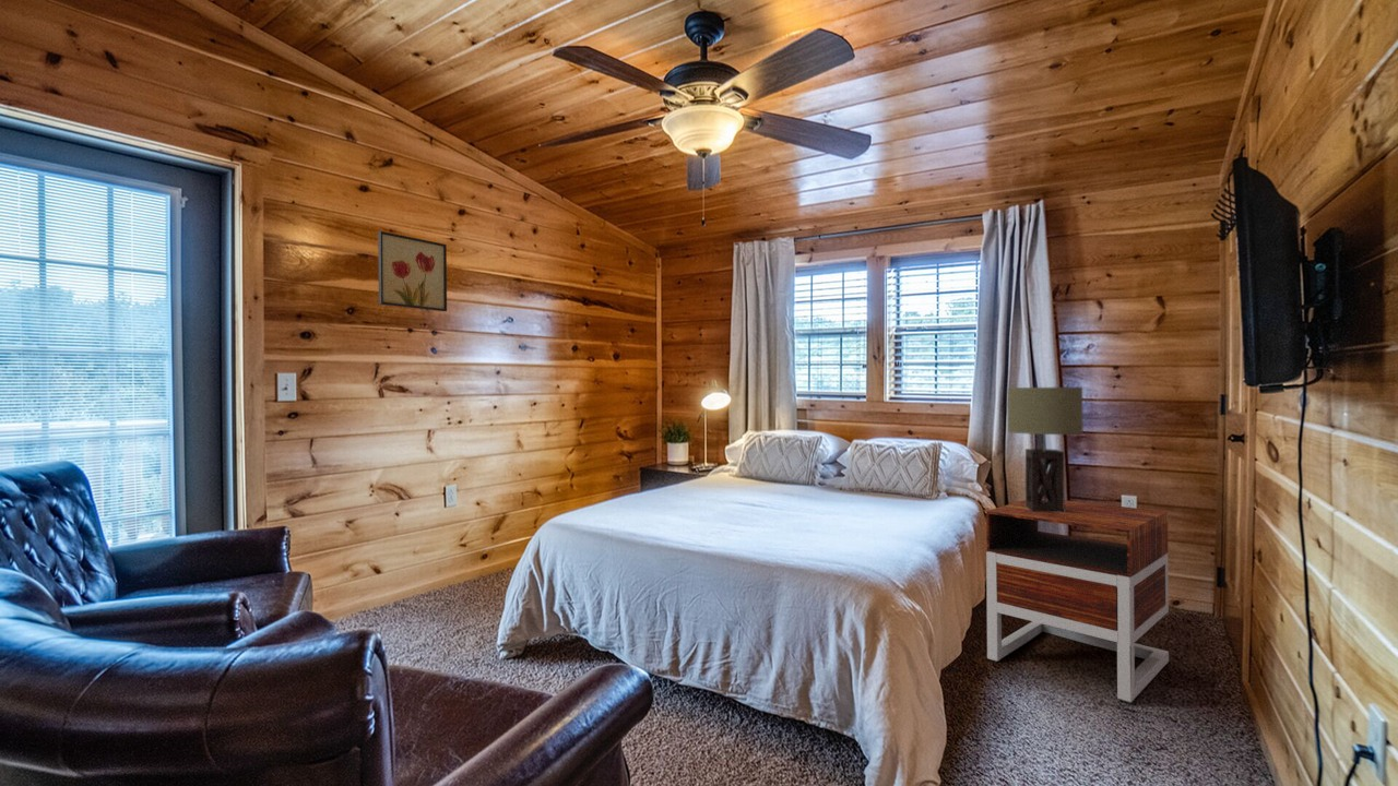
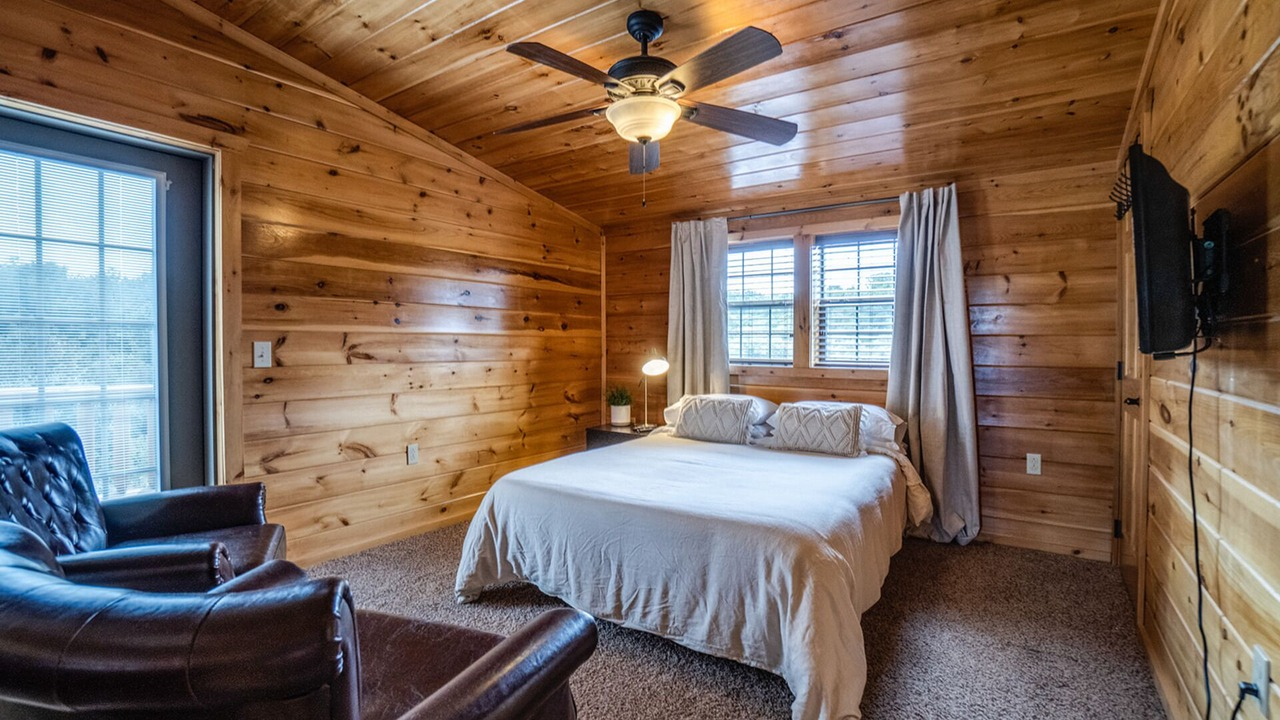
- nightstand (1077, 584)
- wall art (413, 273)
- table lamp (1044, 448)
